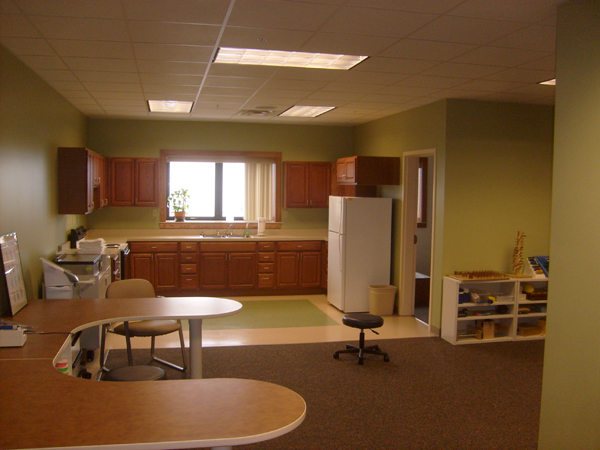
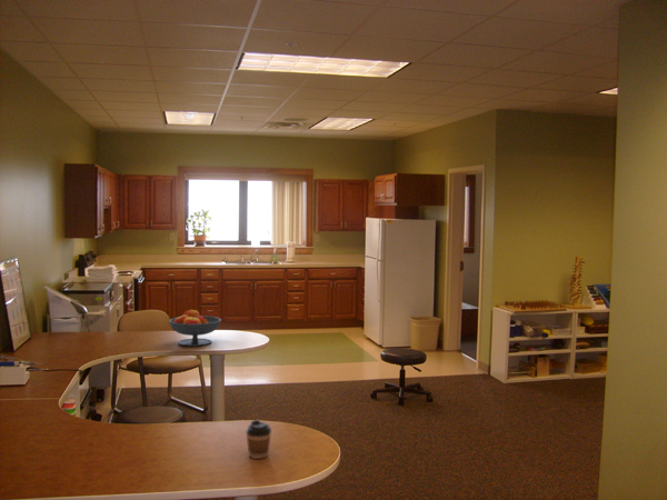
+ fruit bowl (195, 327)
+ coffee cup (258, 438)
